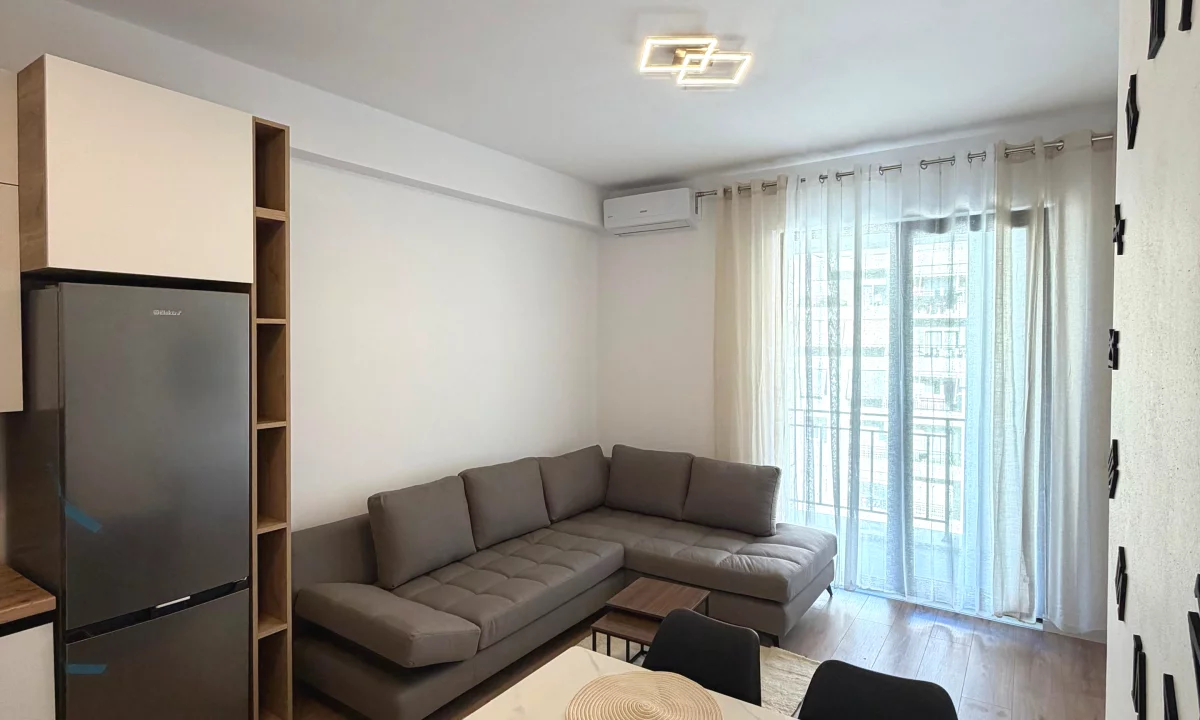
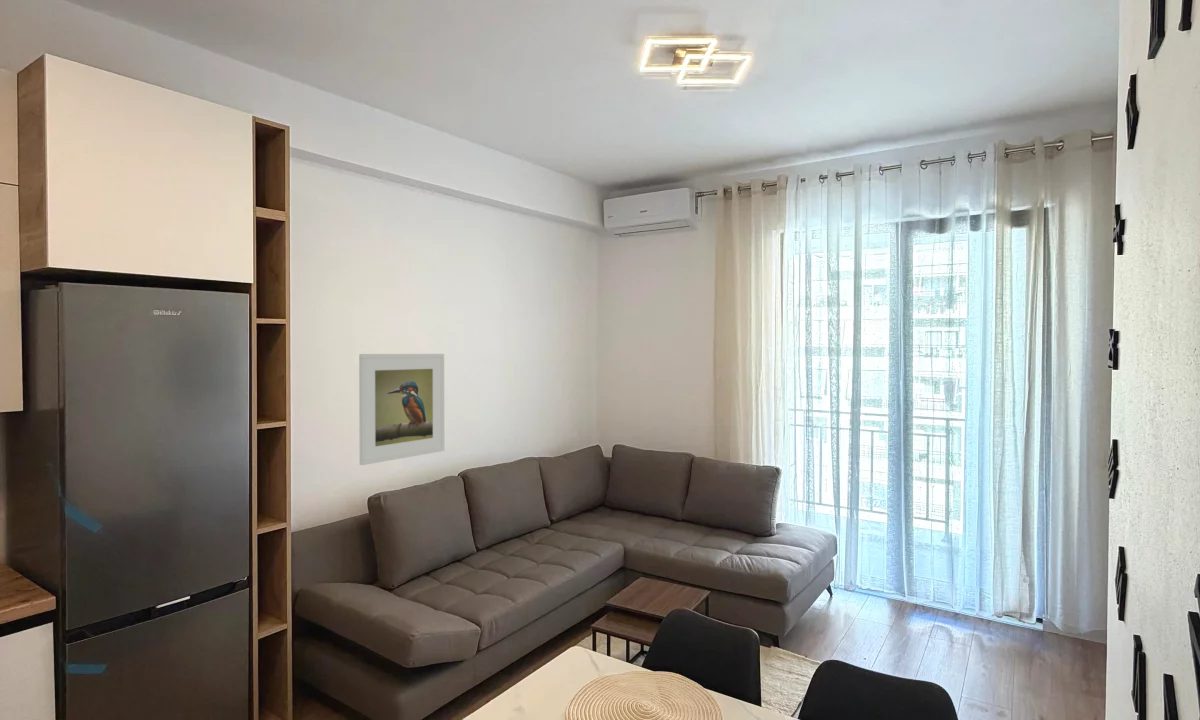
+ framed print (404, 405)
